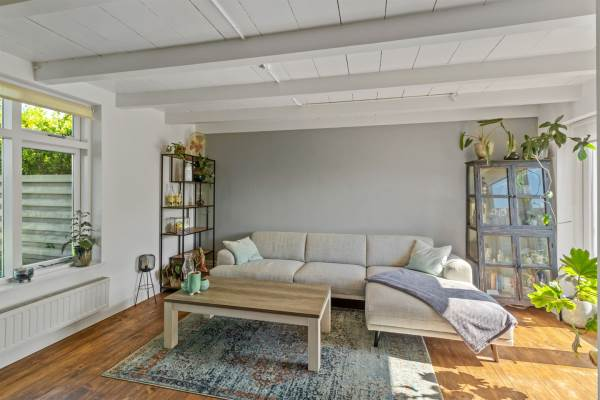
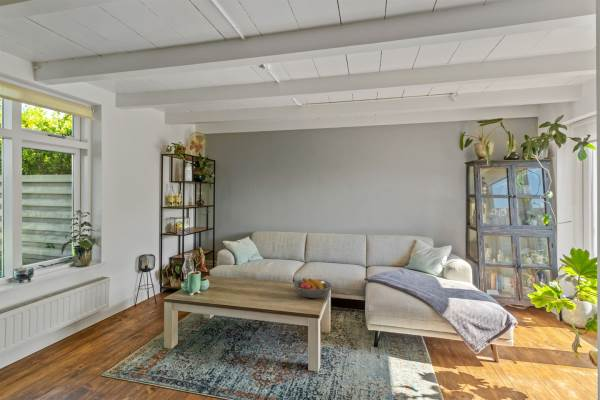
+ fruit bowl (312, 288)
